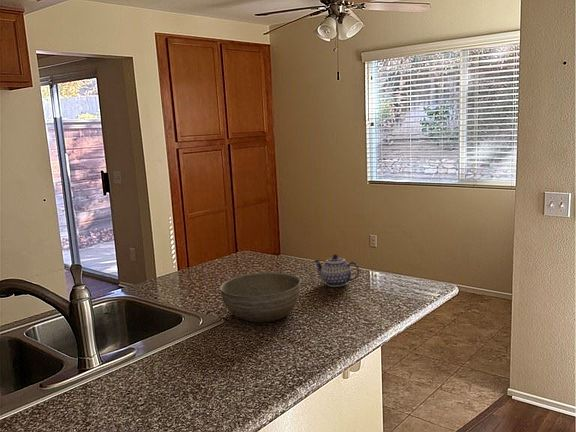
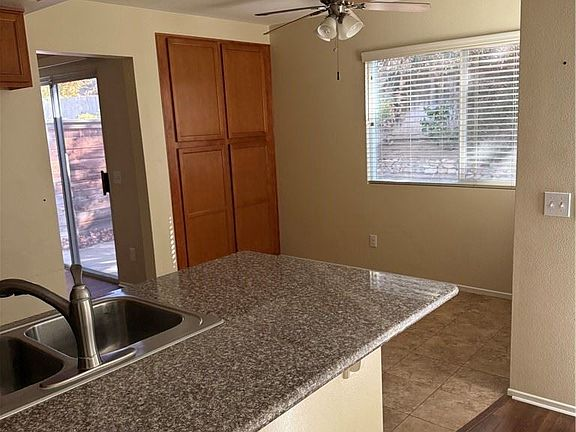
- teapot (335, 269)
- bowl (261, 297)
